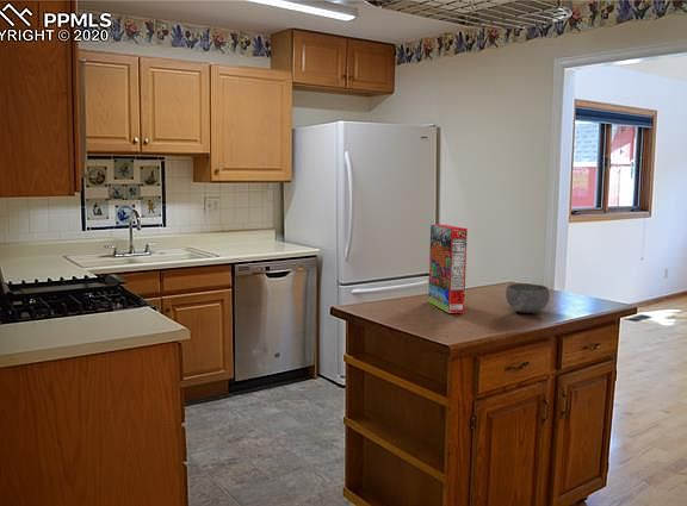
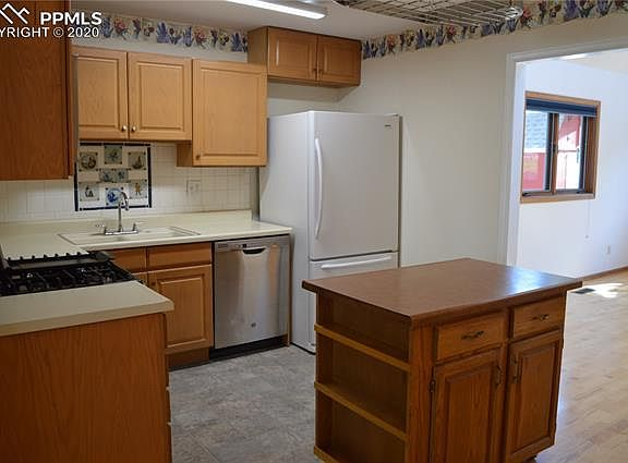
- cereal box (446, 267)
- bowl (527, 299)
